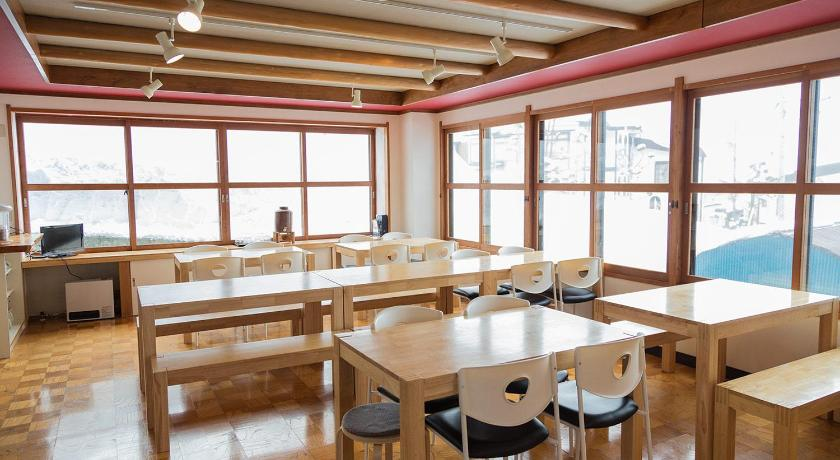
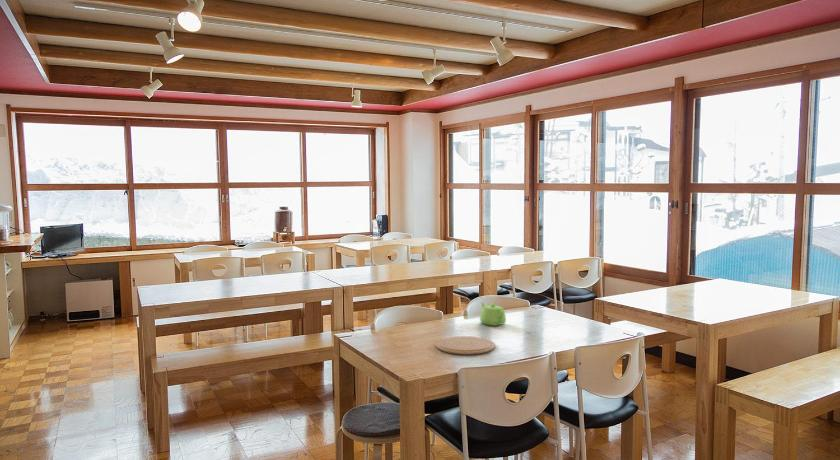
+ plate (465, 344)
+ teapot (491, 313)
